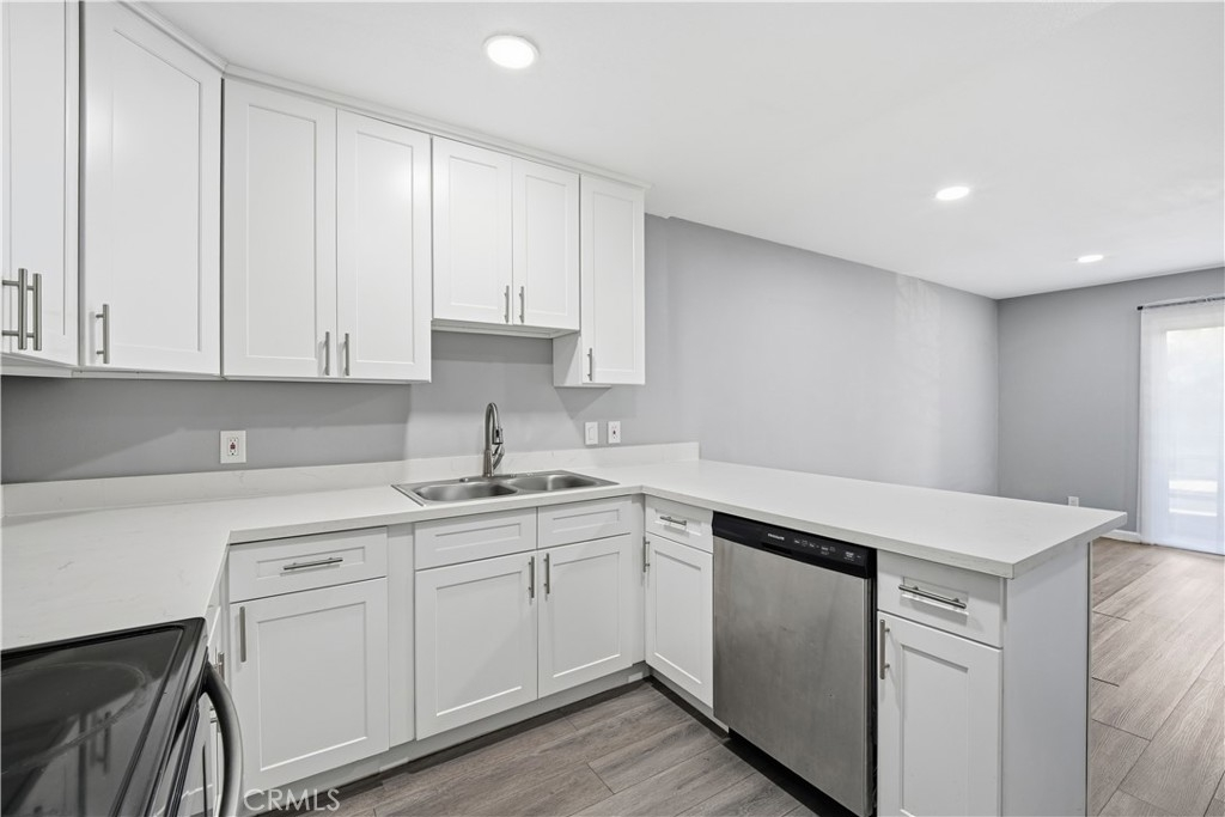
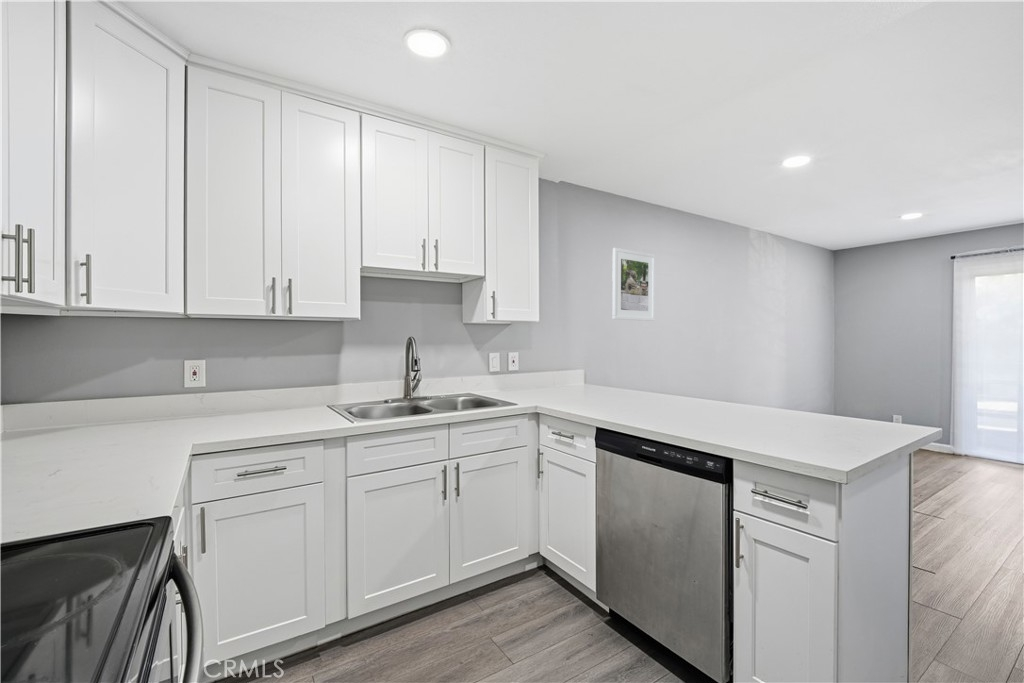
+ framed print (634, 285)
